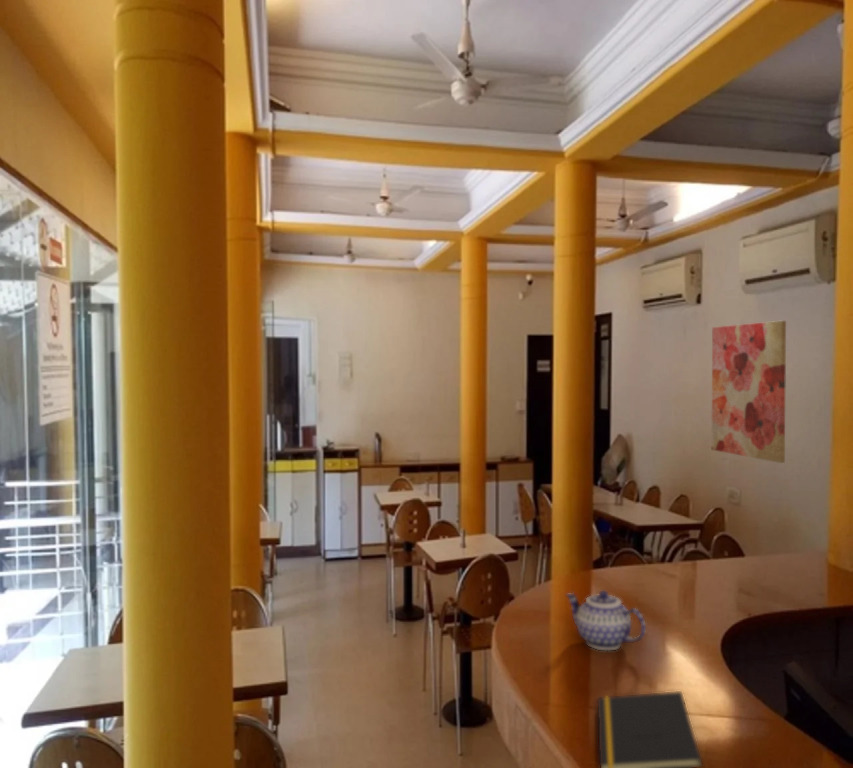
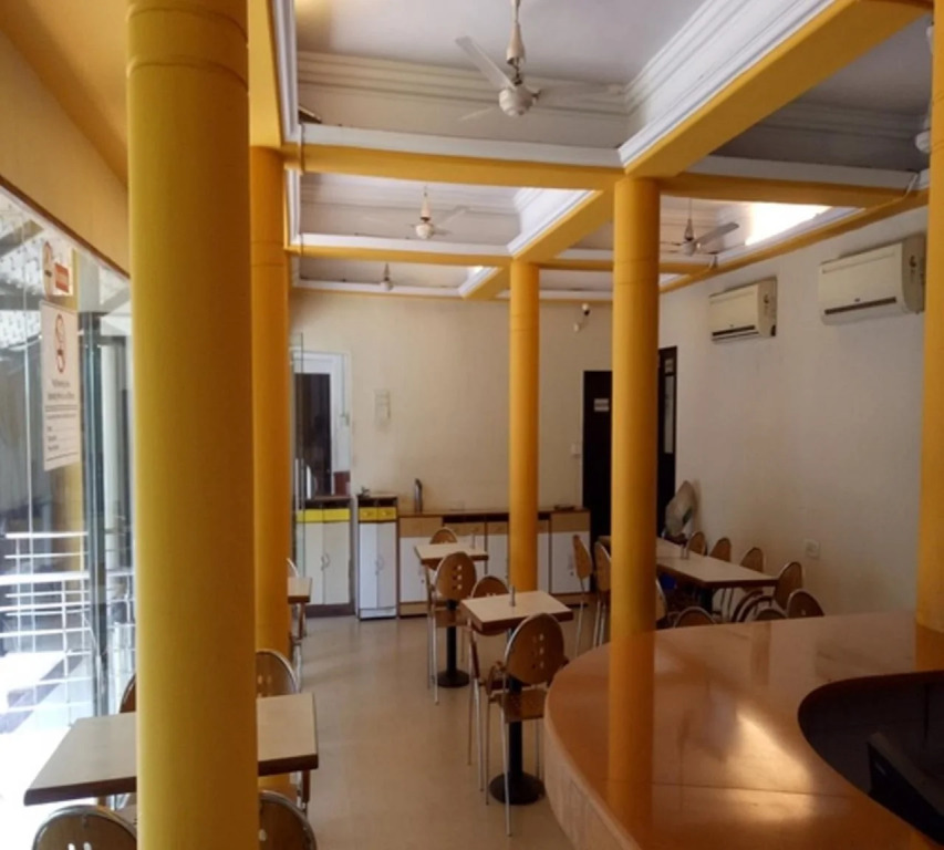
- wall art (745, 390)
- teapot (603, 617)
- notepad (644, 728)
